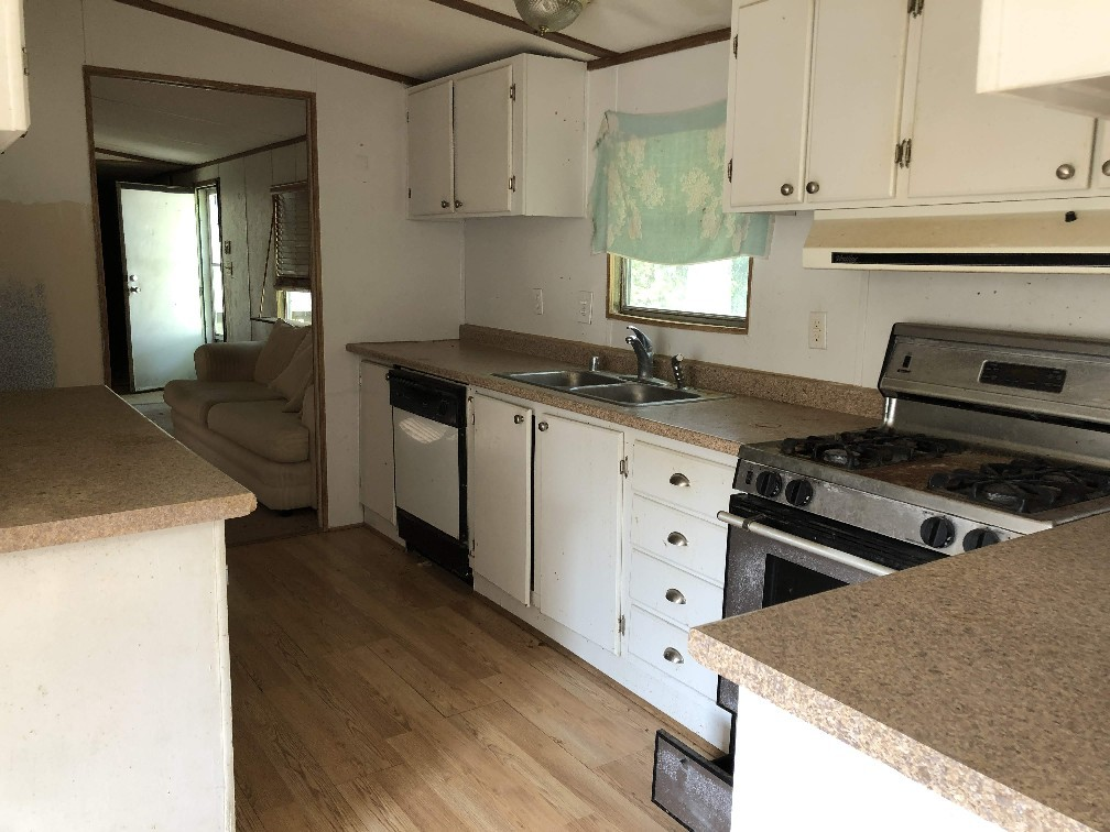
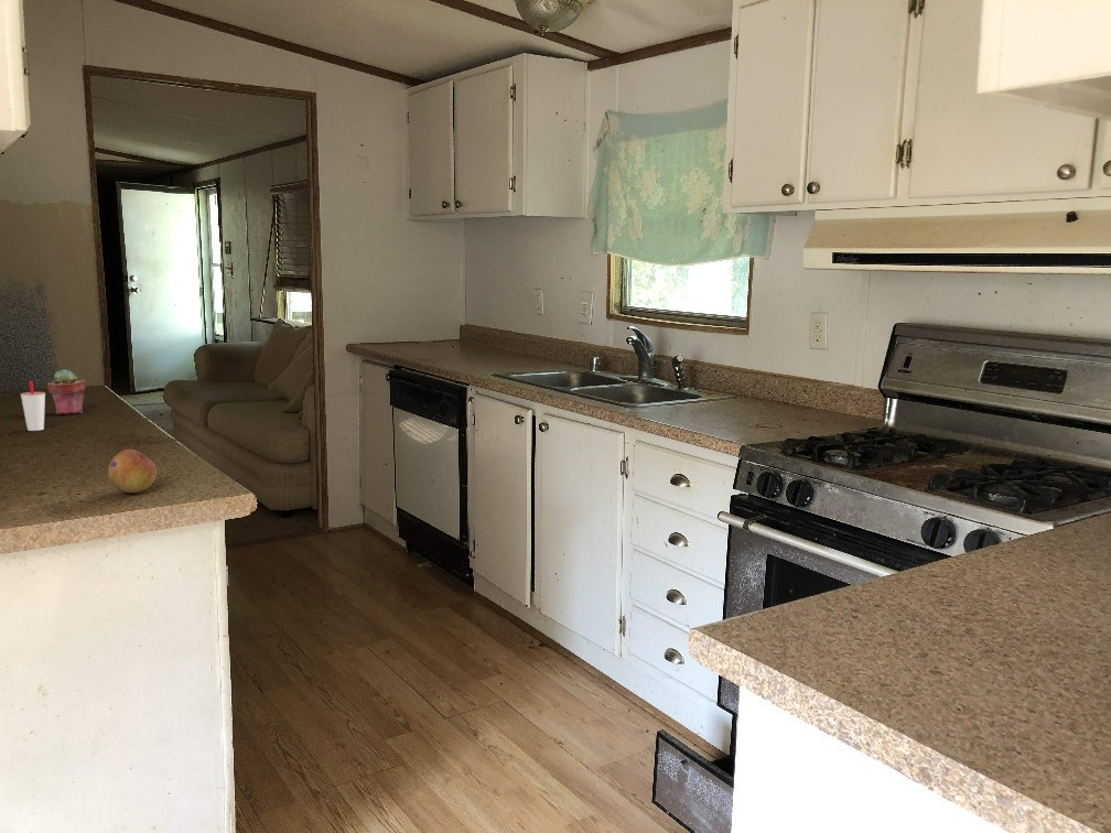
+ cup (33, 404)
+ fruit (132, 470)
+ potted succulent (67, 390)
